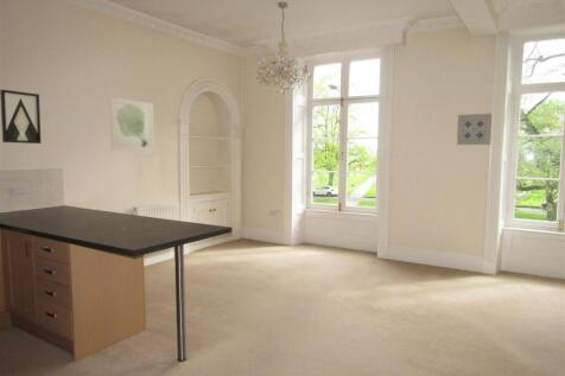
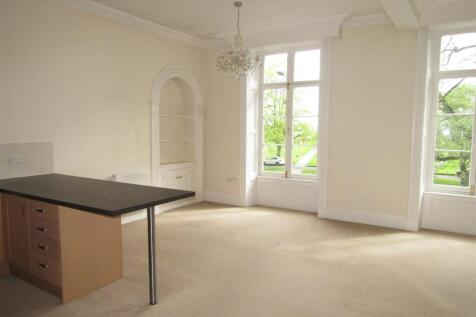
- wall art (133, 126)
- wall art (21, 117)
- wall art (474, 129)
